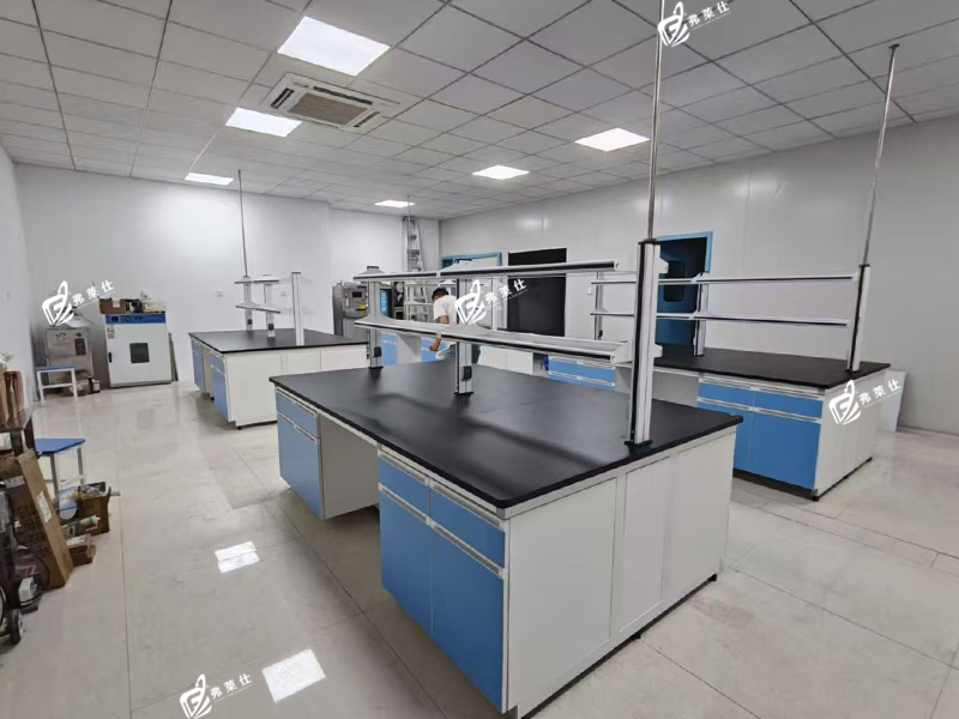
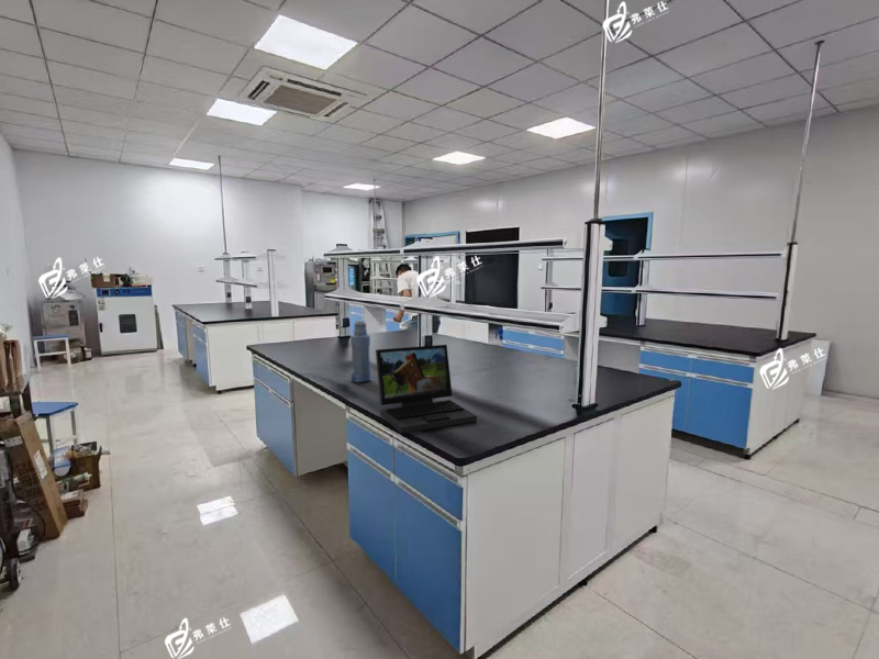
+ laptop (424, 383)
+ bottle (360, 350)
